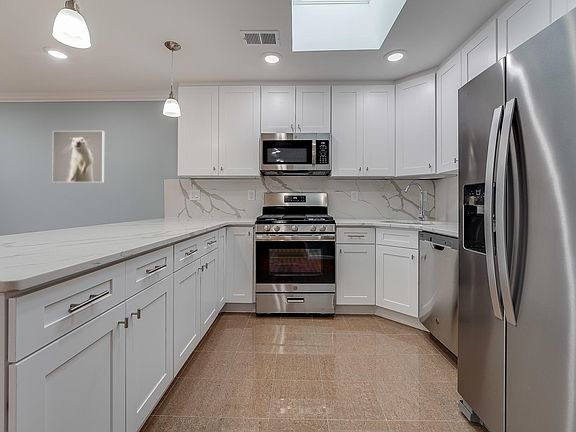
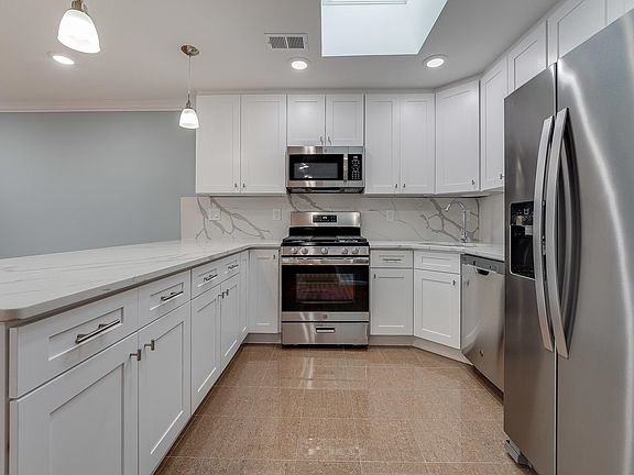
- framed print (78, 156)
